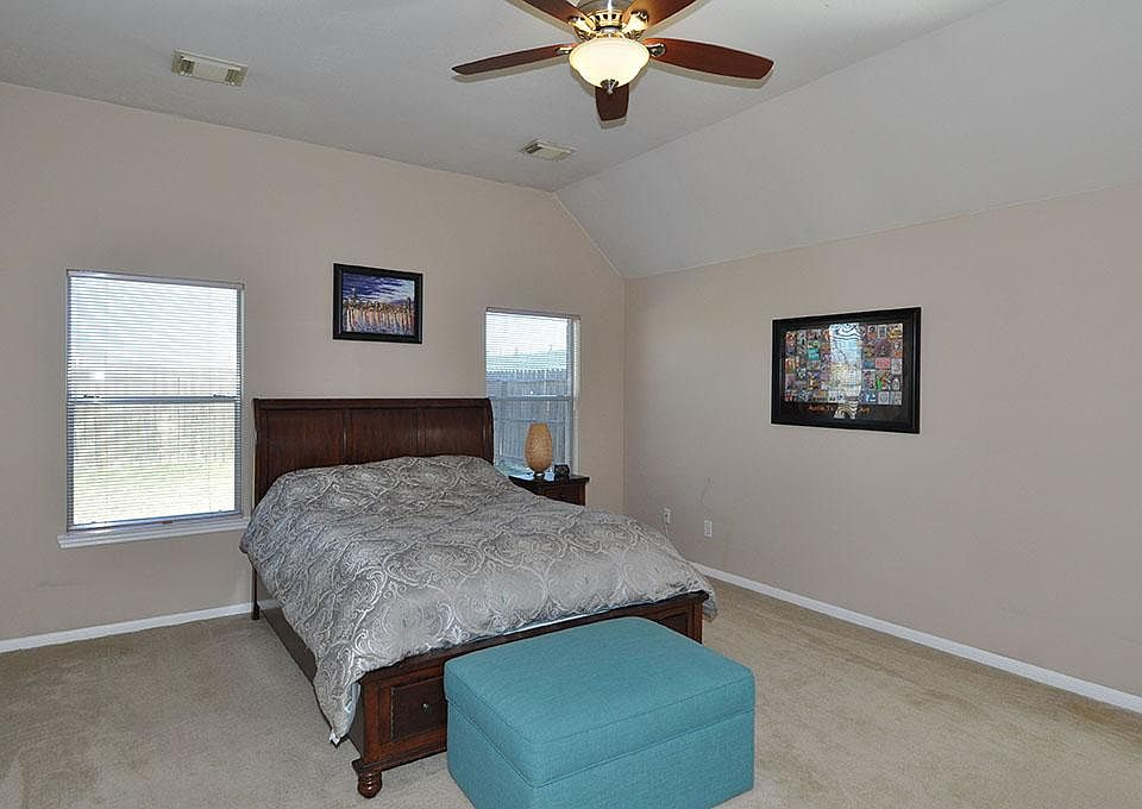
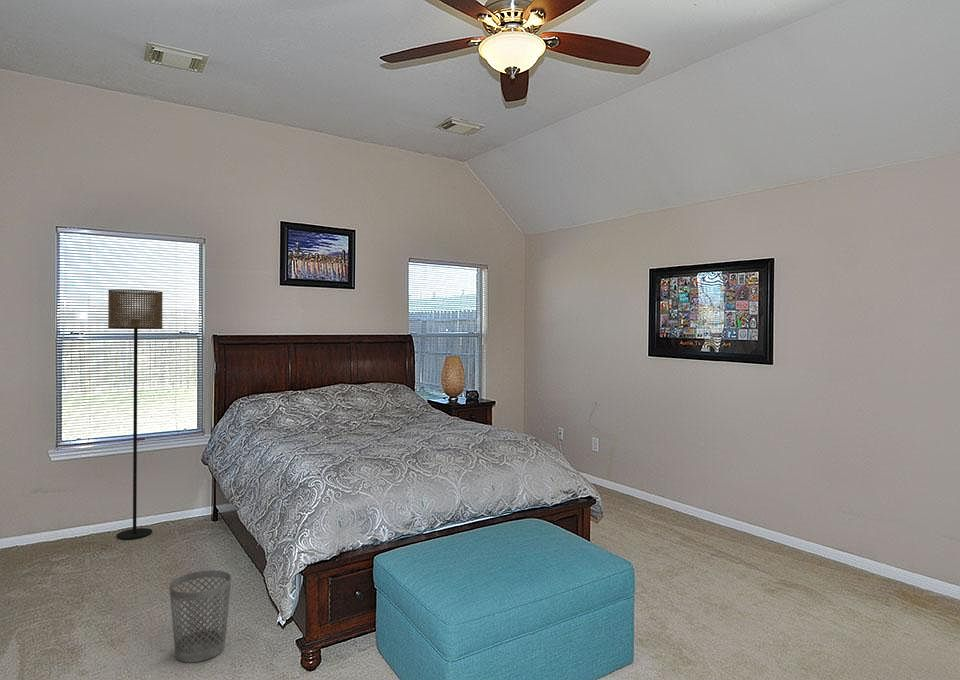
+ floor lamp (135, 412)
+ wastebasket (200, 616)
